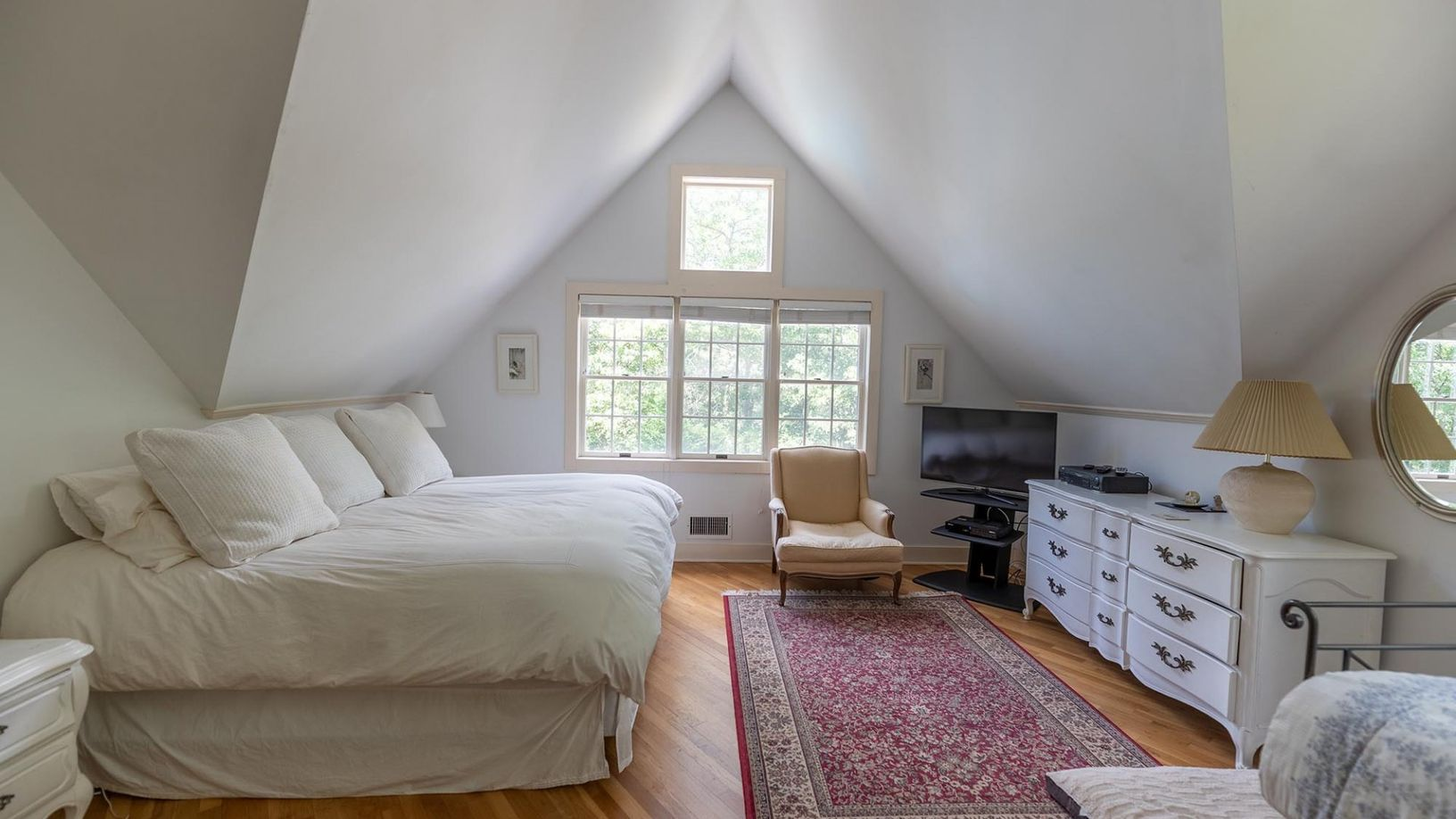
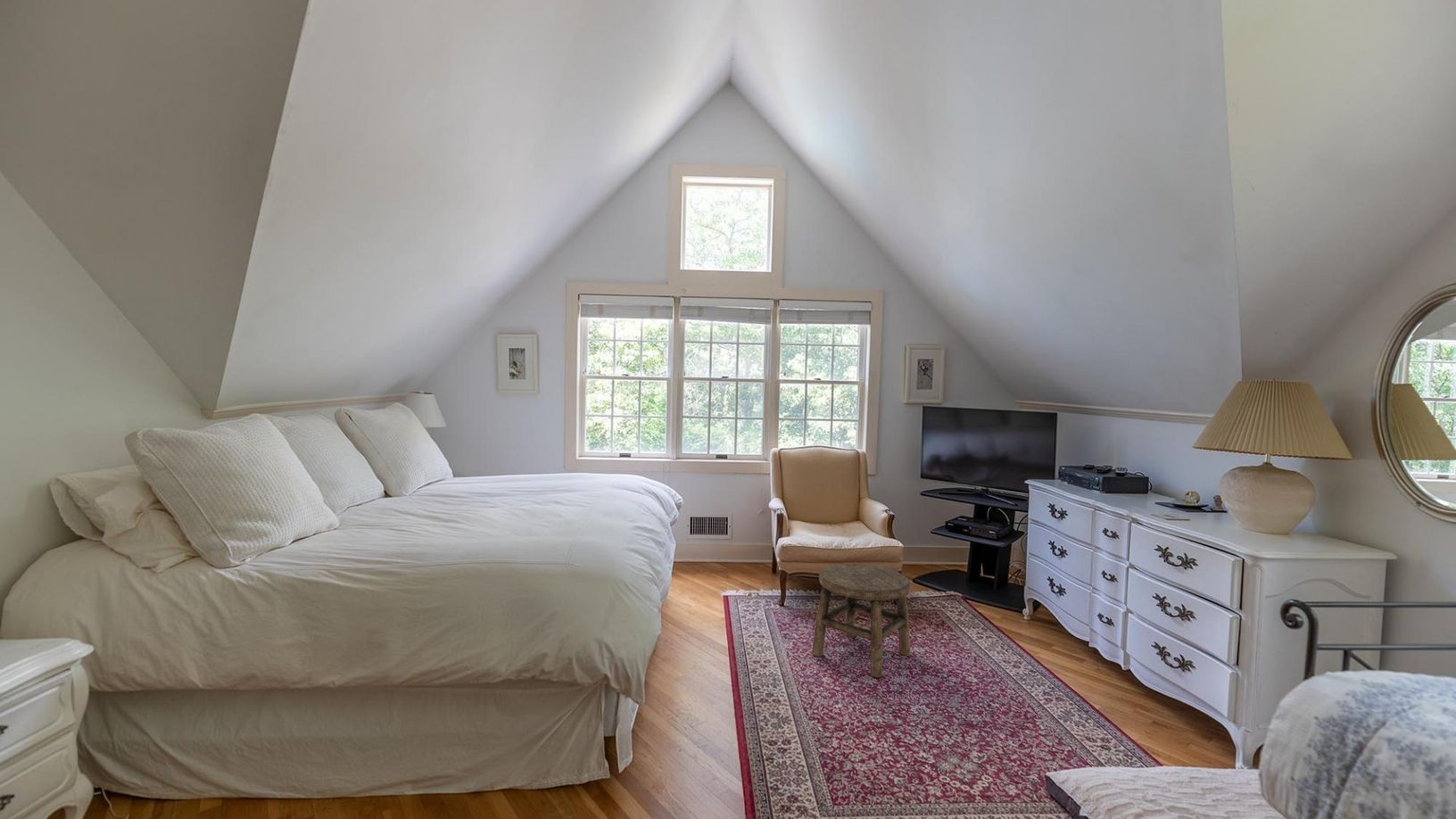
+ stool (863, 612)
